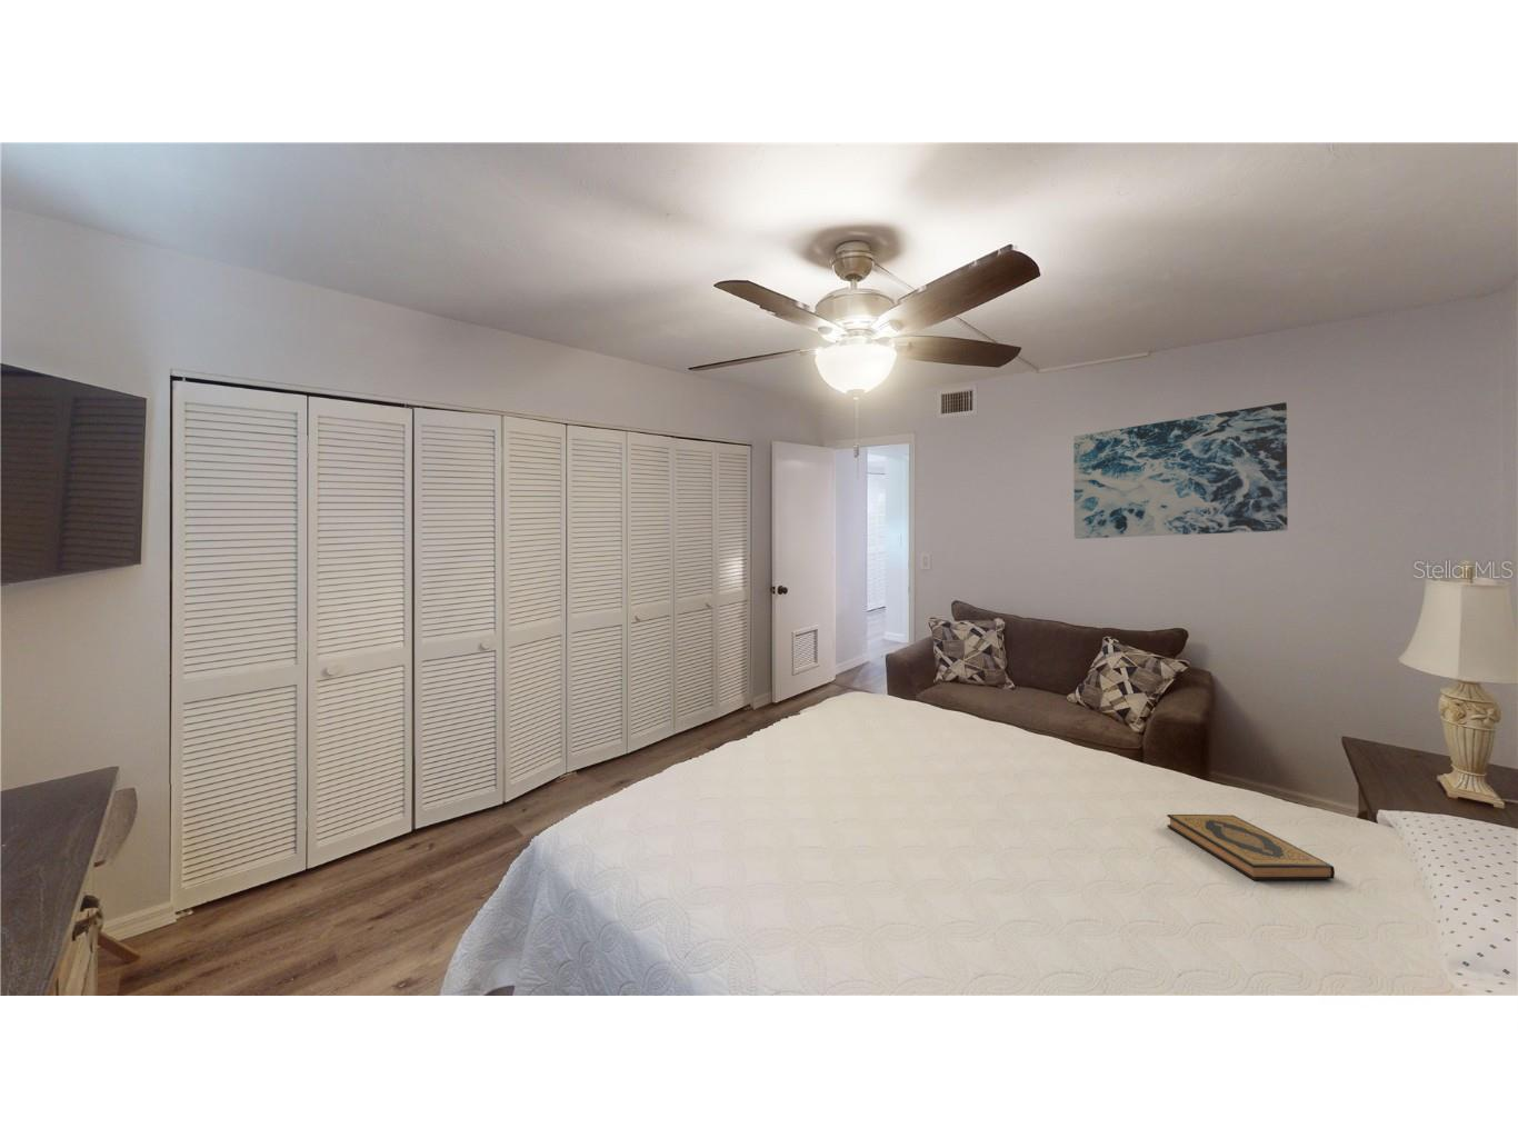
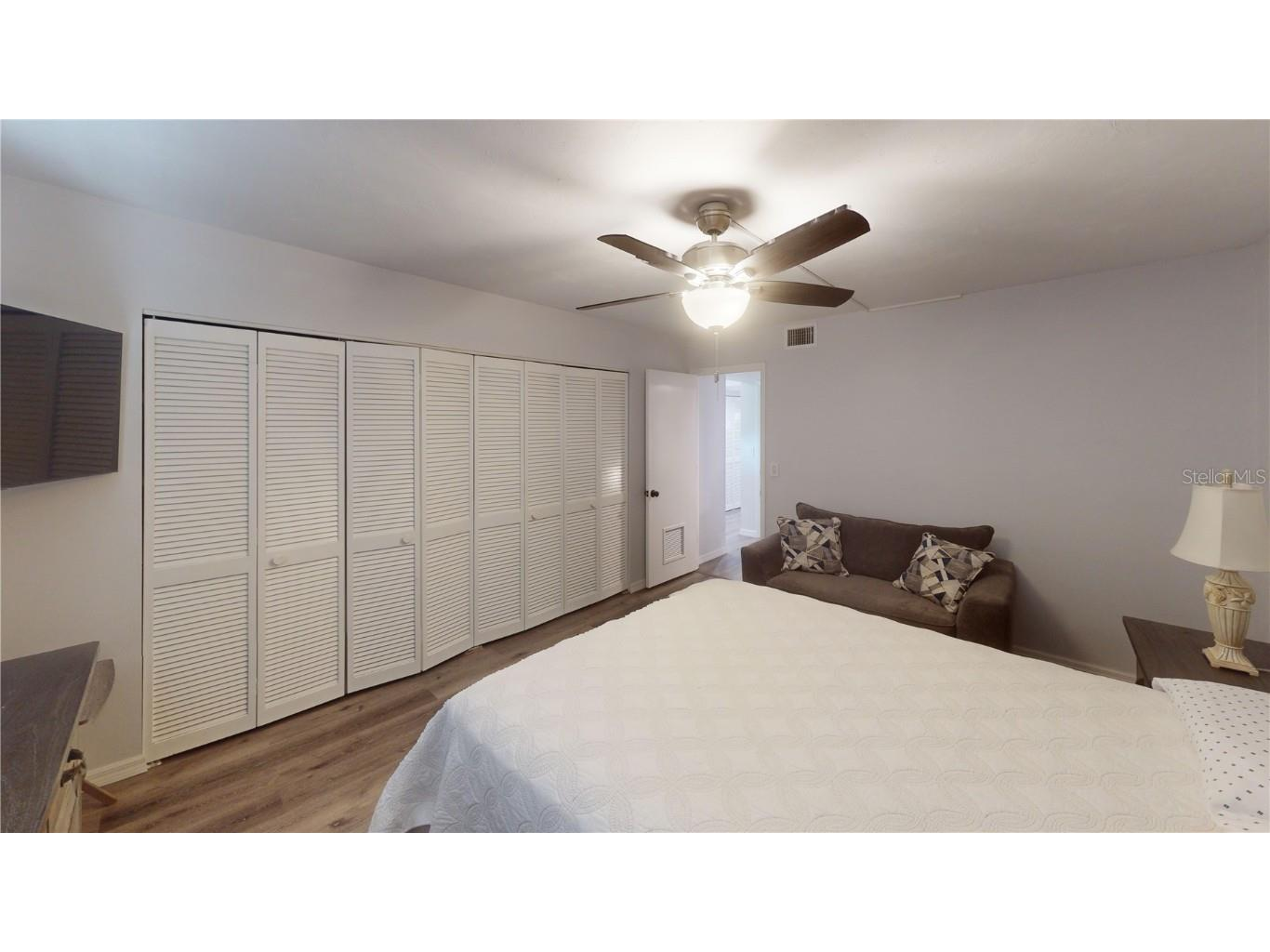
- wall art (1169, 478)
- hardback book (1242, 844)
